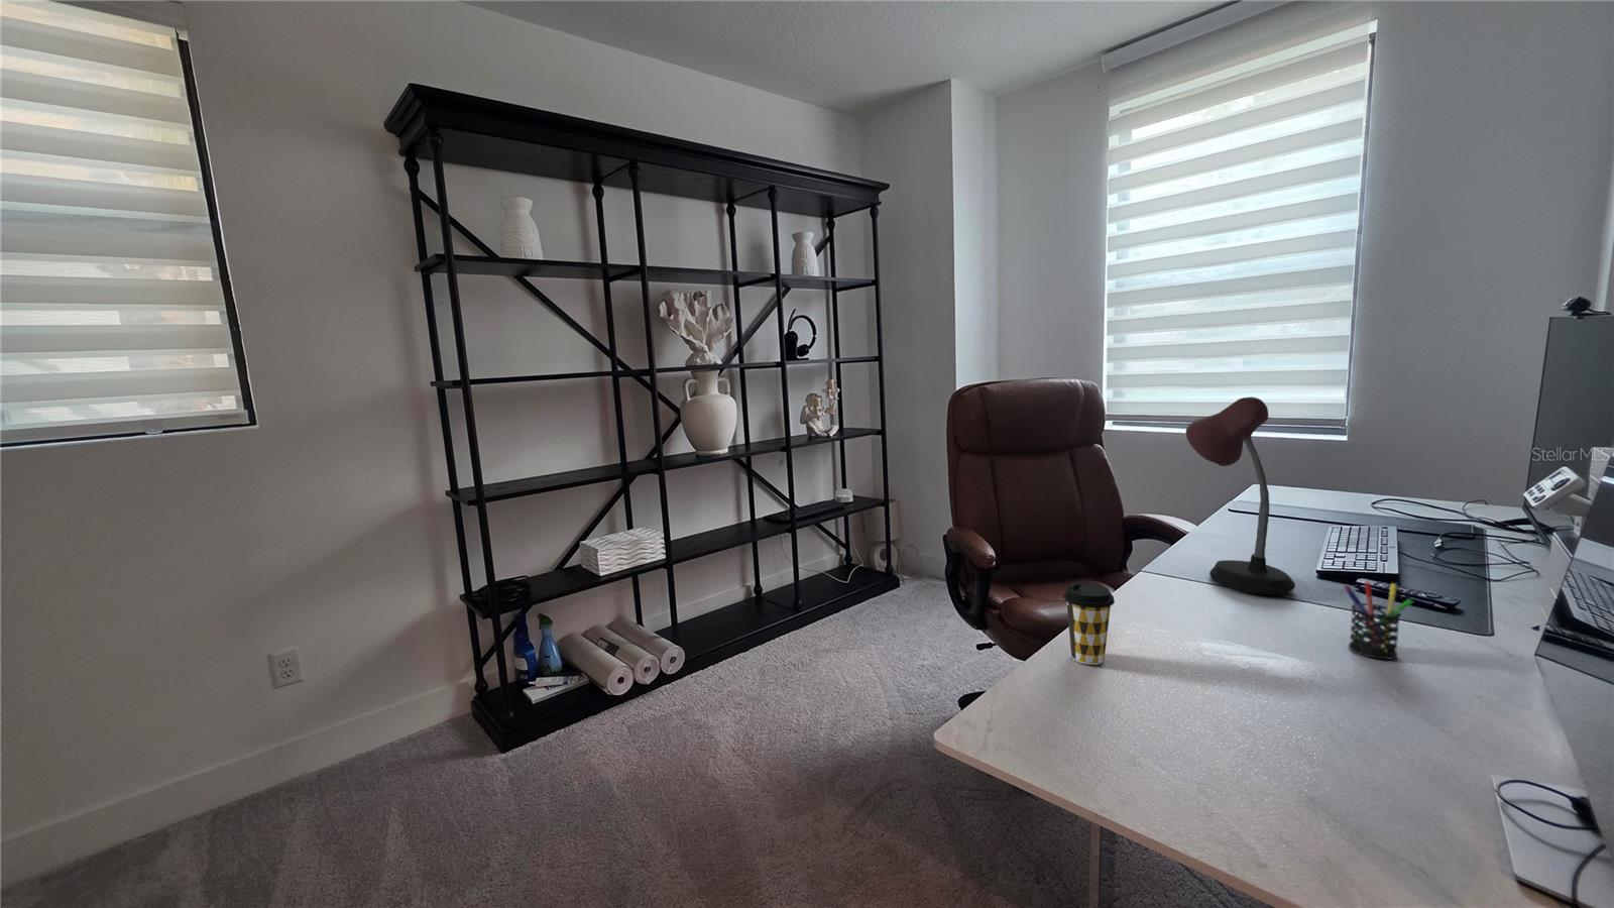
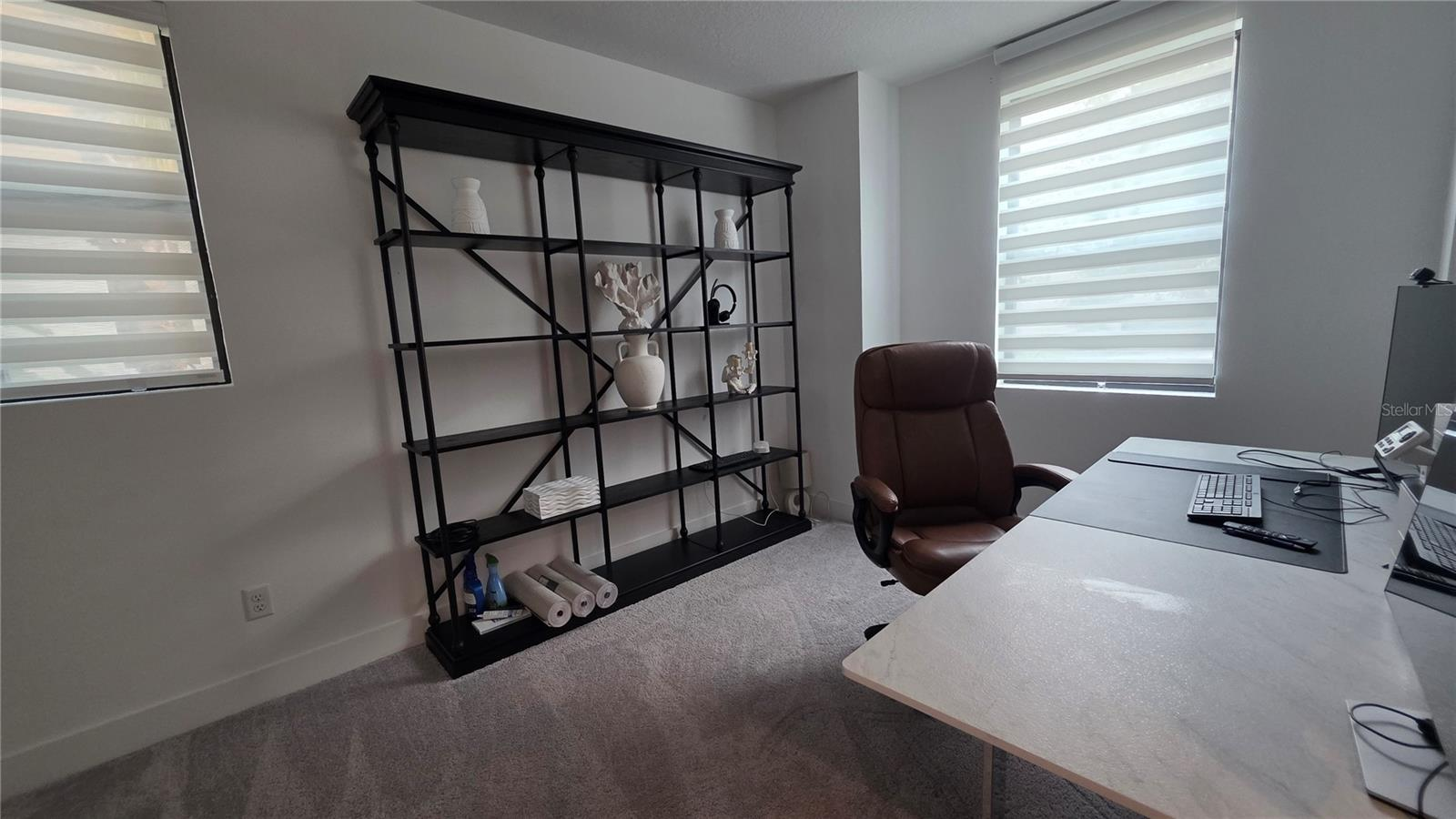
- coffee cup (1087, 623)
- desk lamp (1260, 490)
- pen holder (1379, 618)
